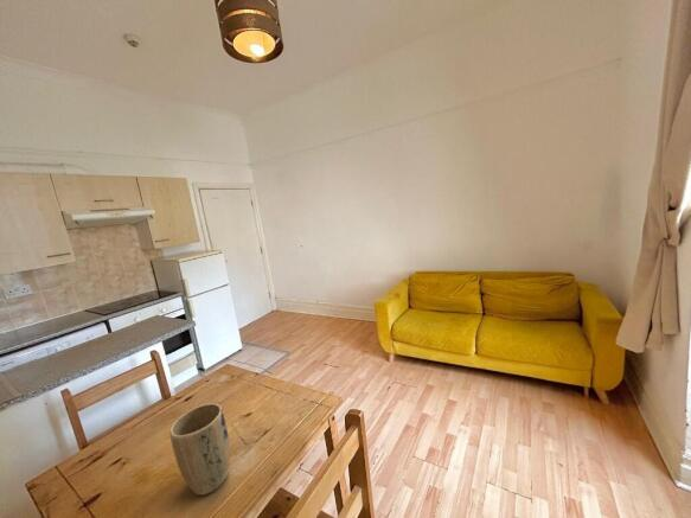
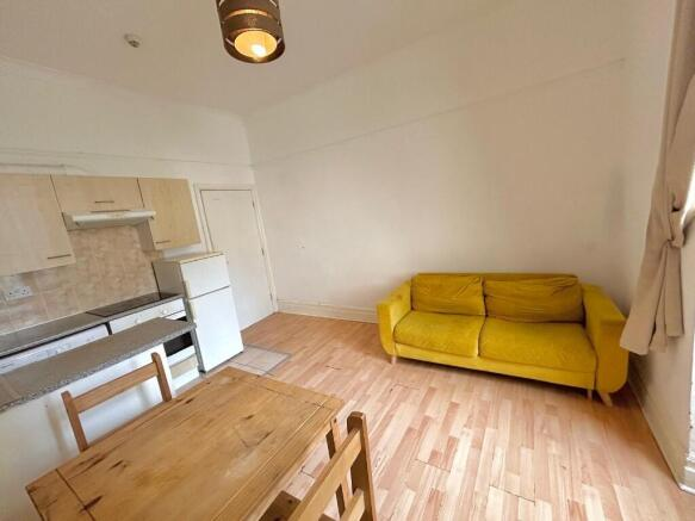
- plant pot (204, 449)
